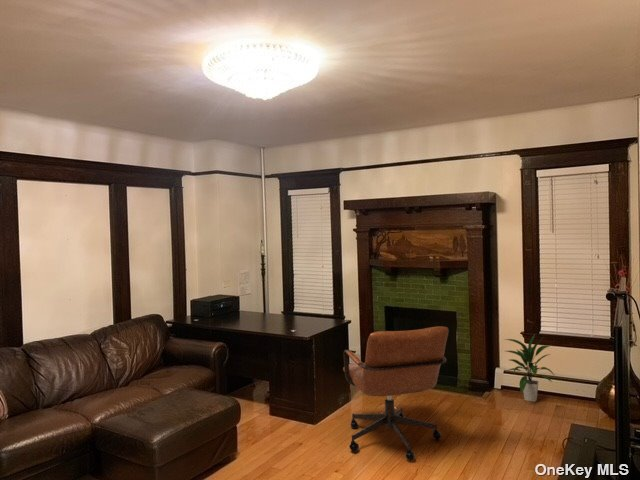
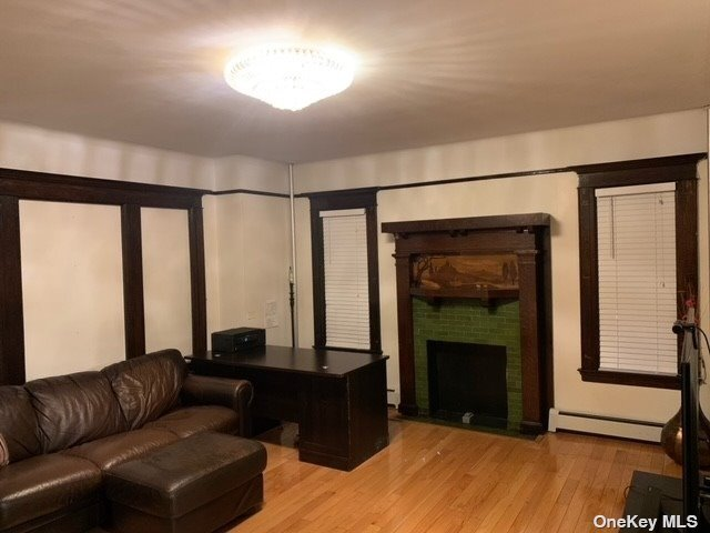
- indoor plant (528, 366)
- chair (392, 381)
